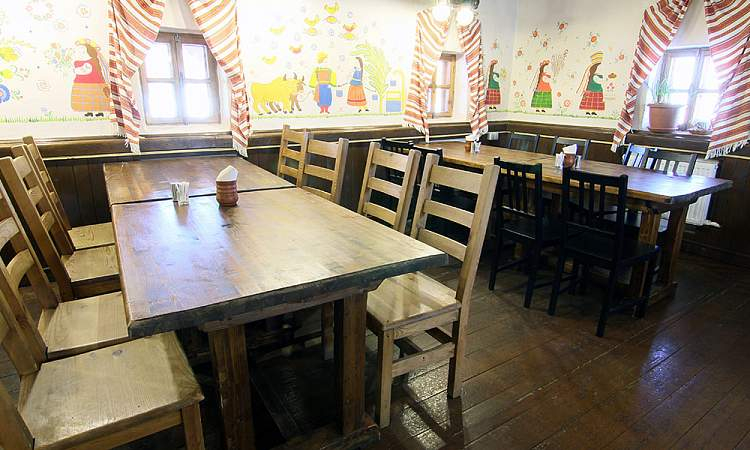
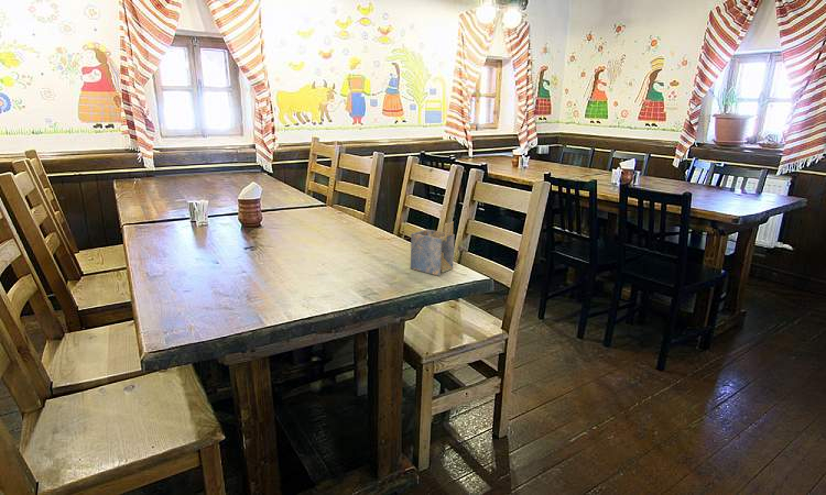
+ napkin holder (433, 245)
